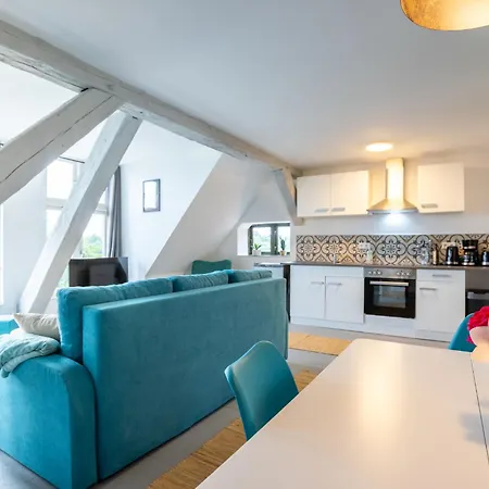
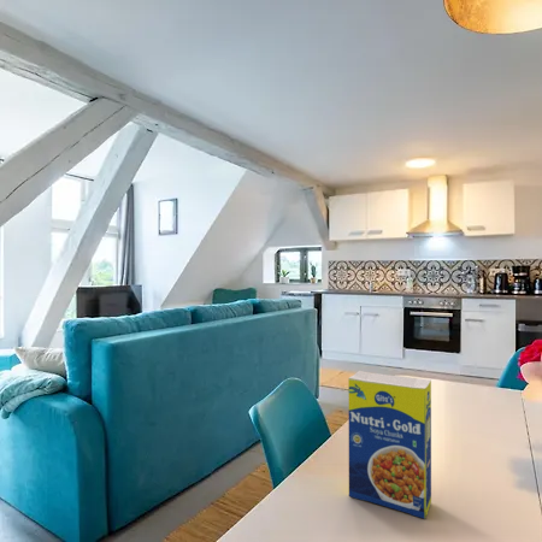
+ legume (389, 438)
